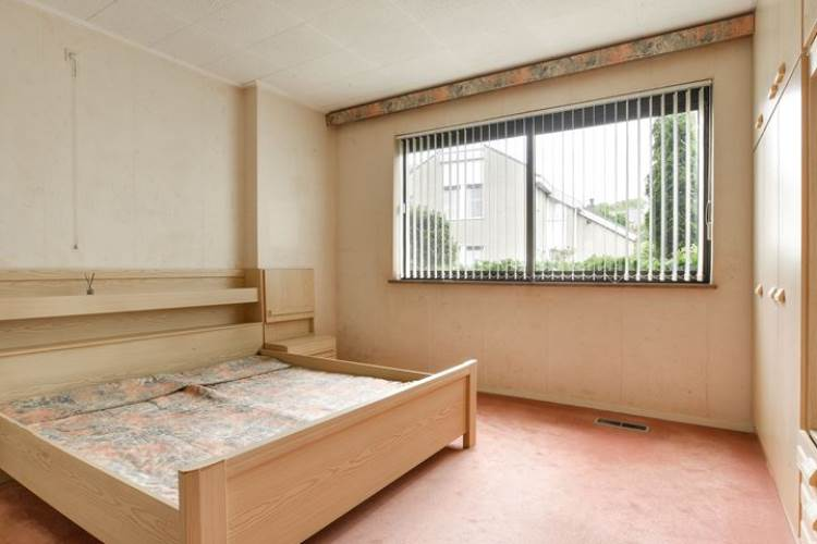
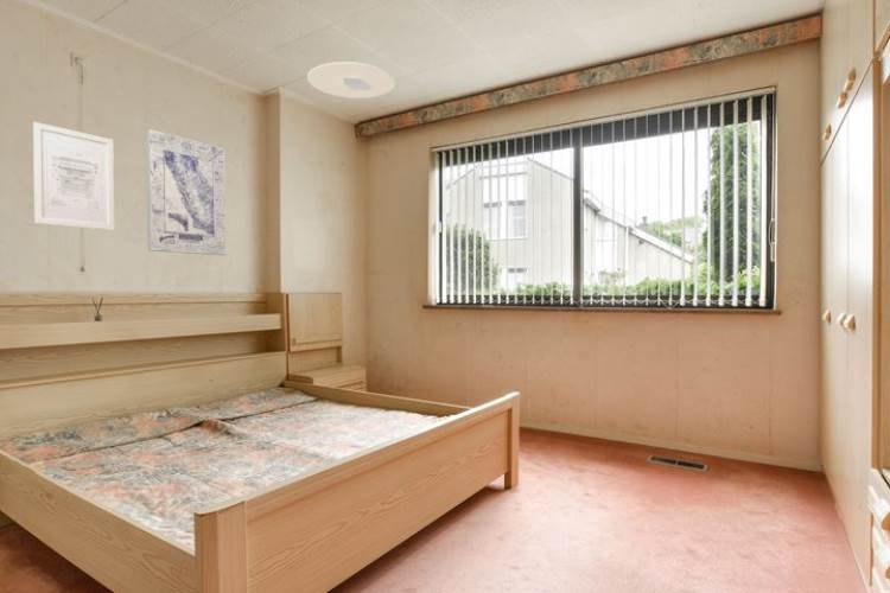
+ ceiling light (351, 77)
+ wall art (187, 196)
+ wall art (76, 179)
